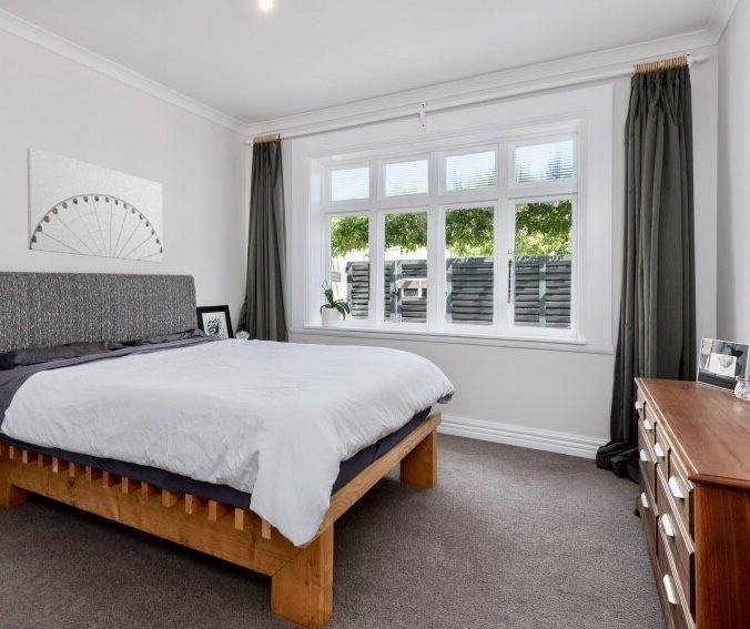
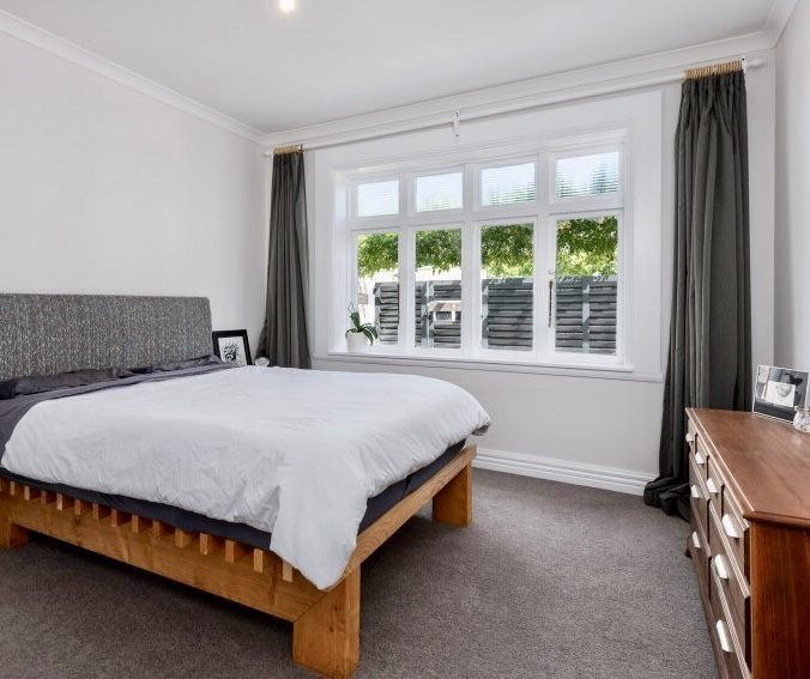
- wall art (103, 212)
